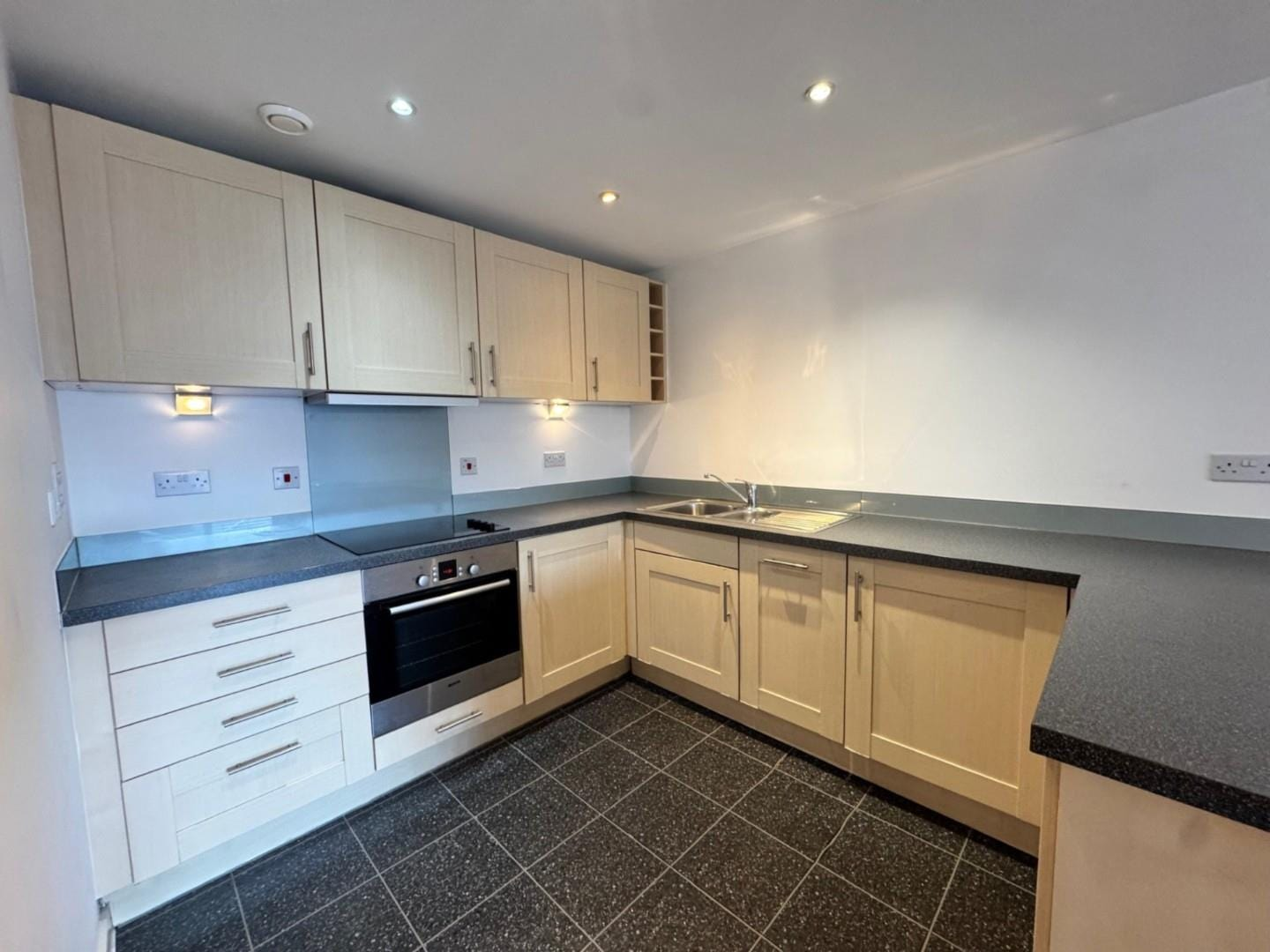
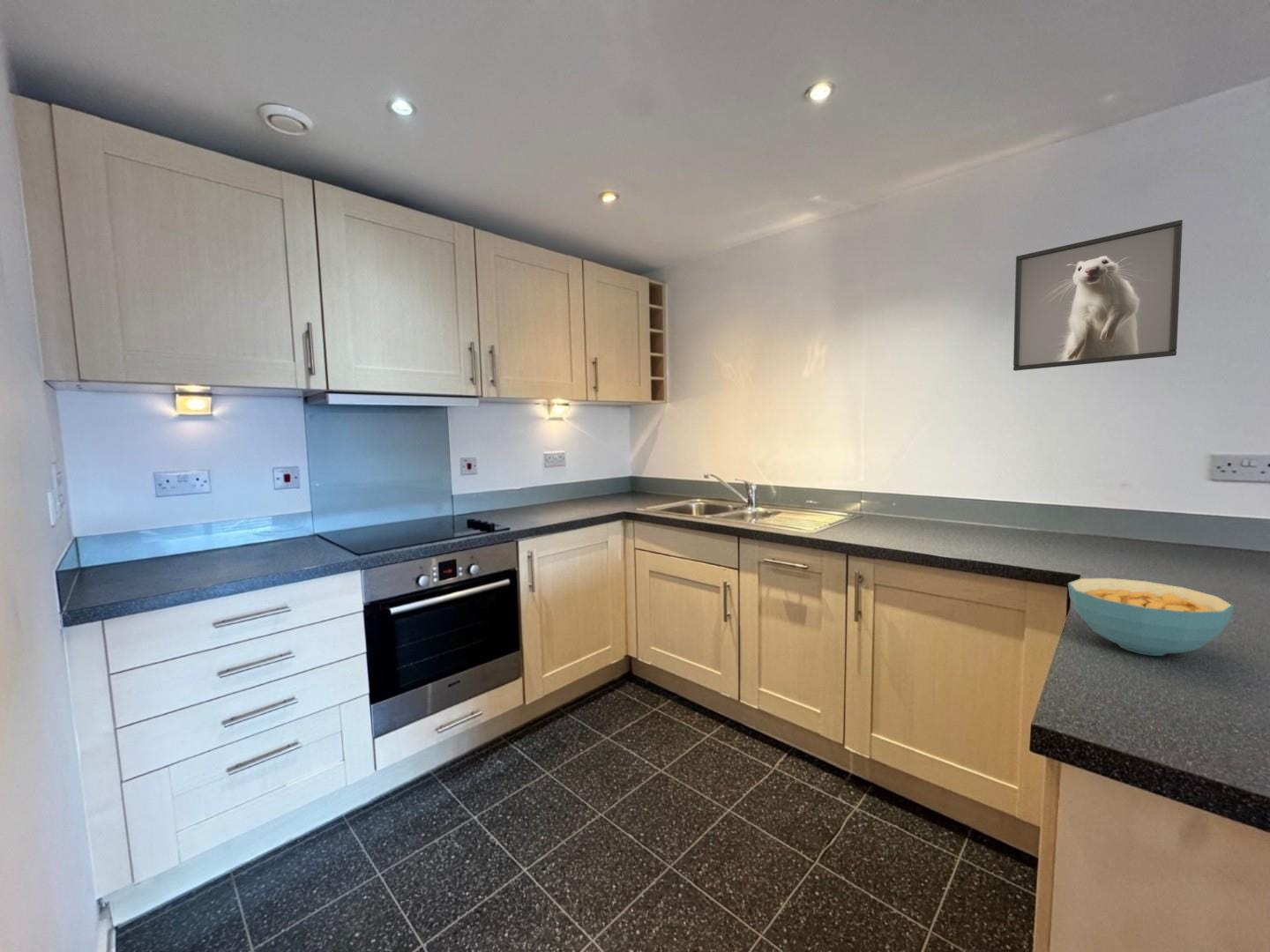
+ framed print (1090, 302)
+ cereal bowl (1142, 621)
